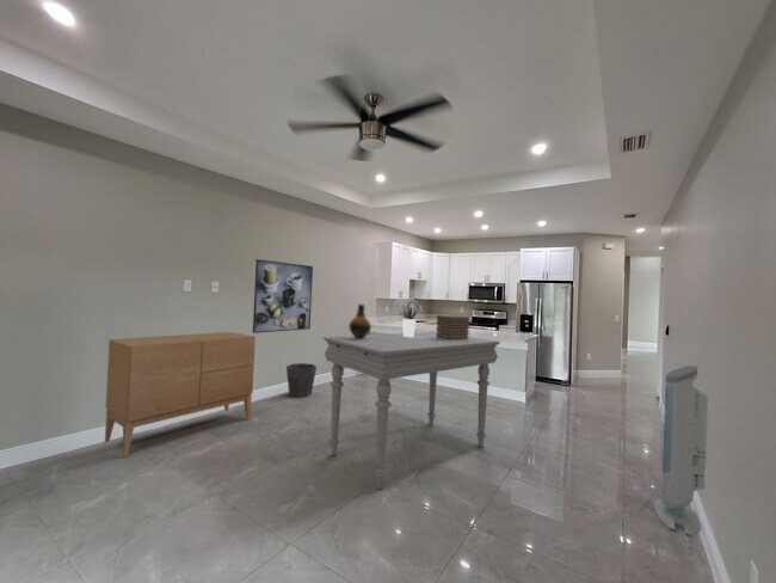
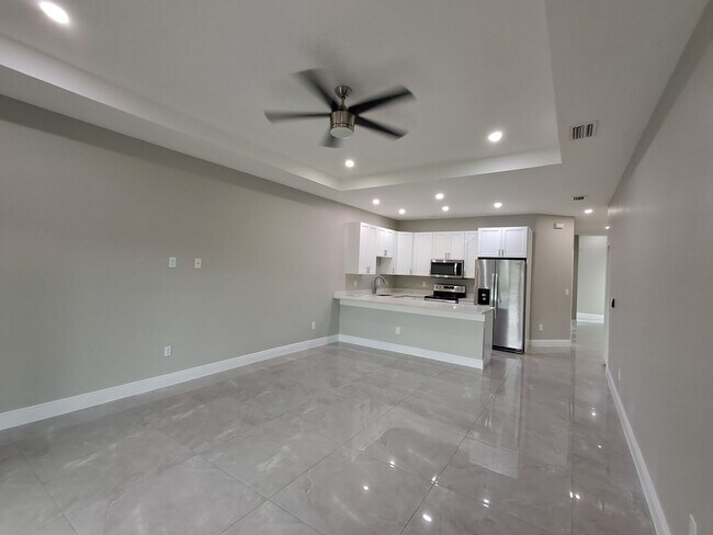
- potted plant (408, 320)
- book stack (452, 327)
- ceramic jug (359, 320)
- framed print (284, 296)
- air purifier (679, 440)
- waste bin (301, 380)
- sideboard (186, 383)
- dining table (430, 394)
